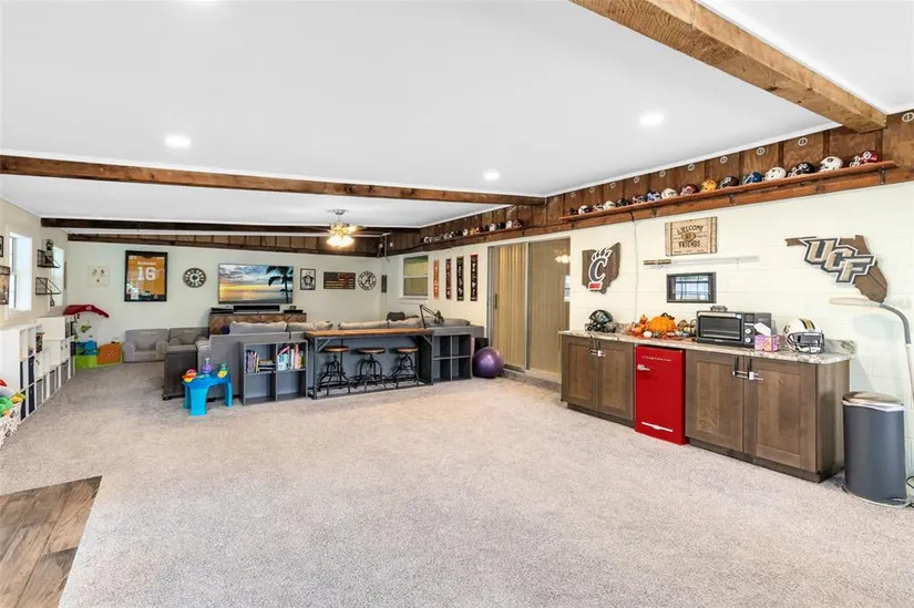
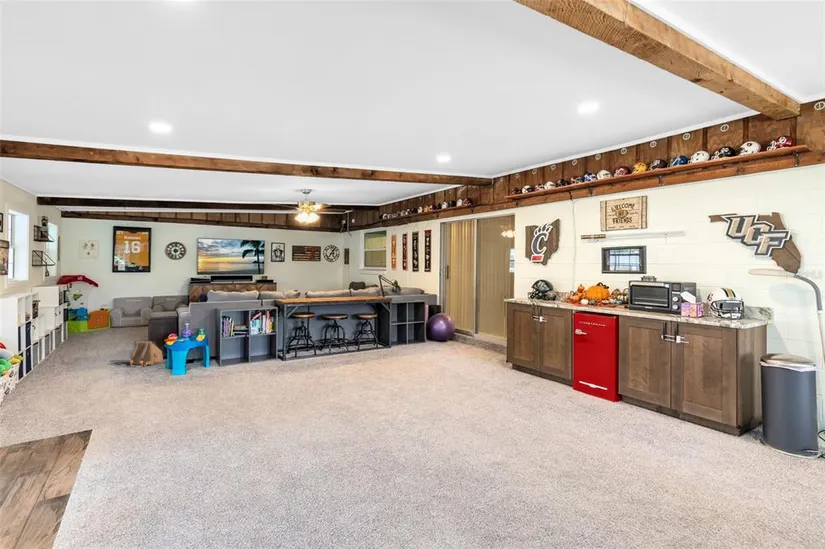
+ satchel (145, 352)
